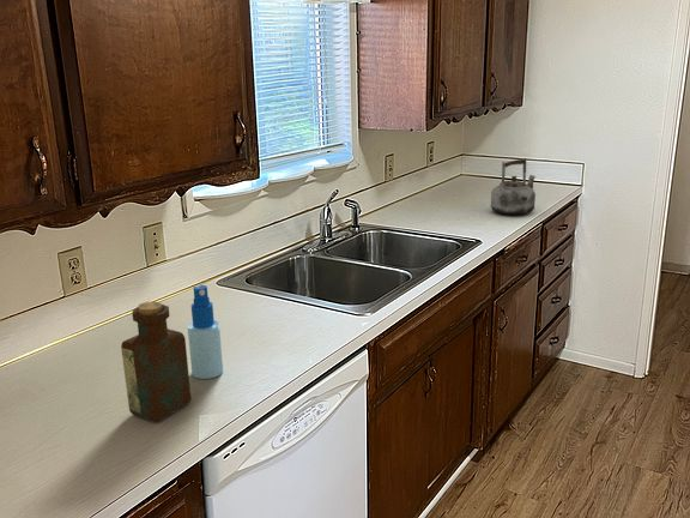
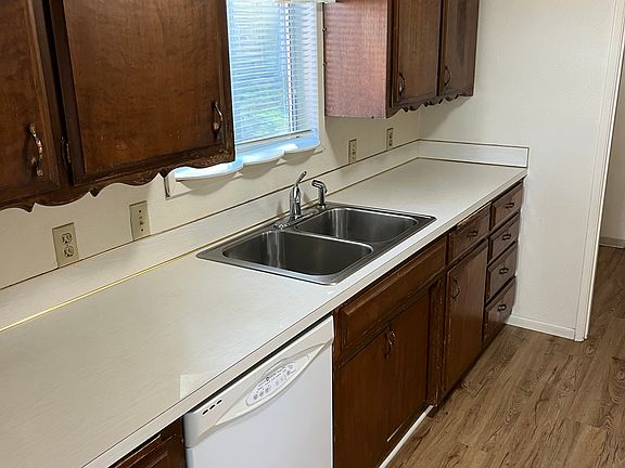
- bottle (155, 357)
- spray bottle (204, 330)
- kettle (516, 185)
